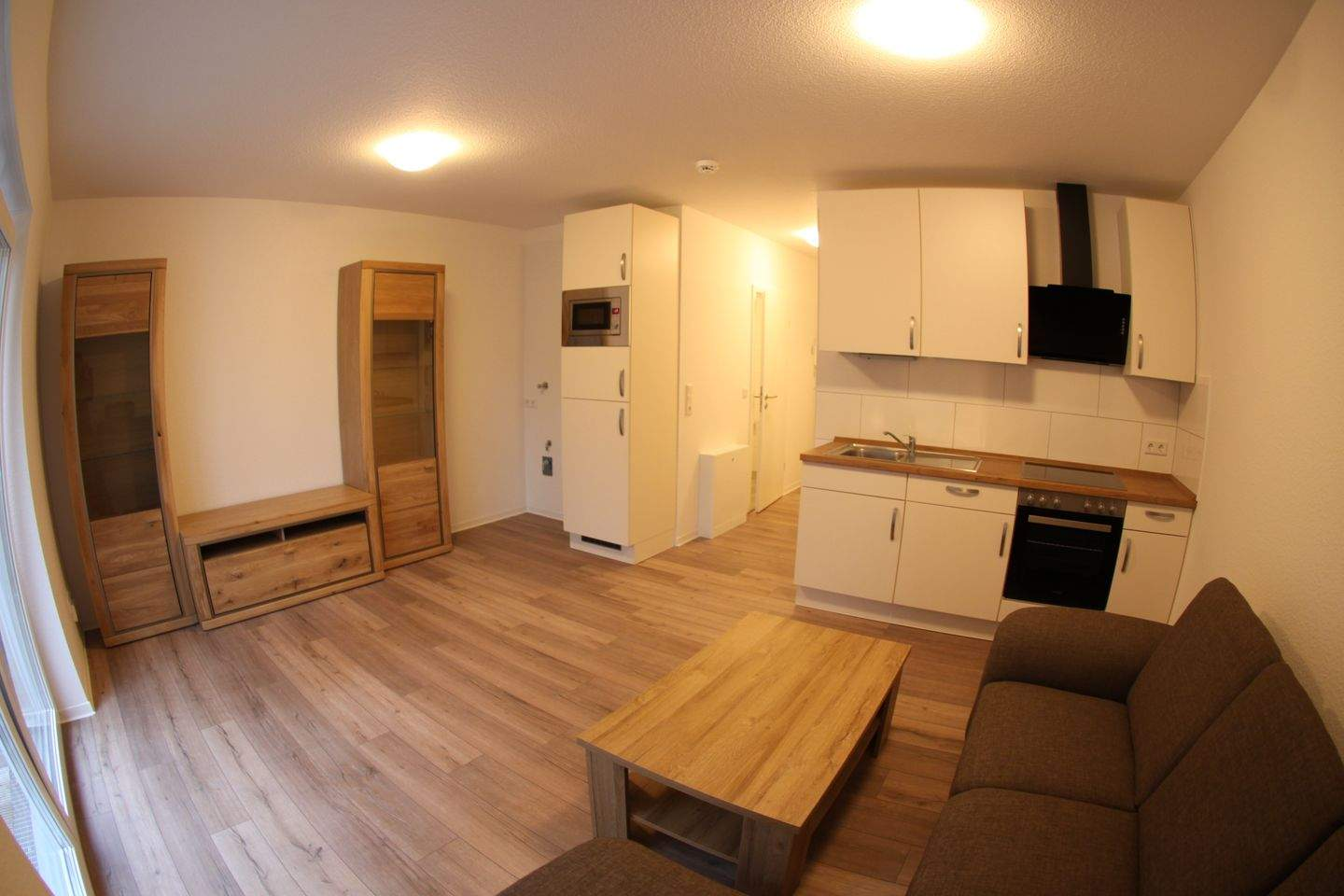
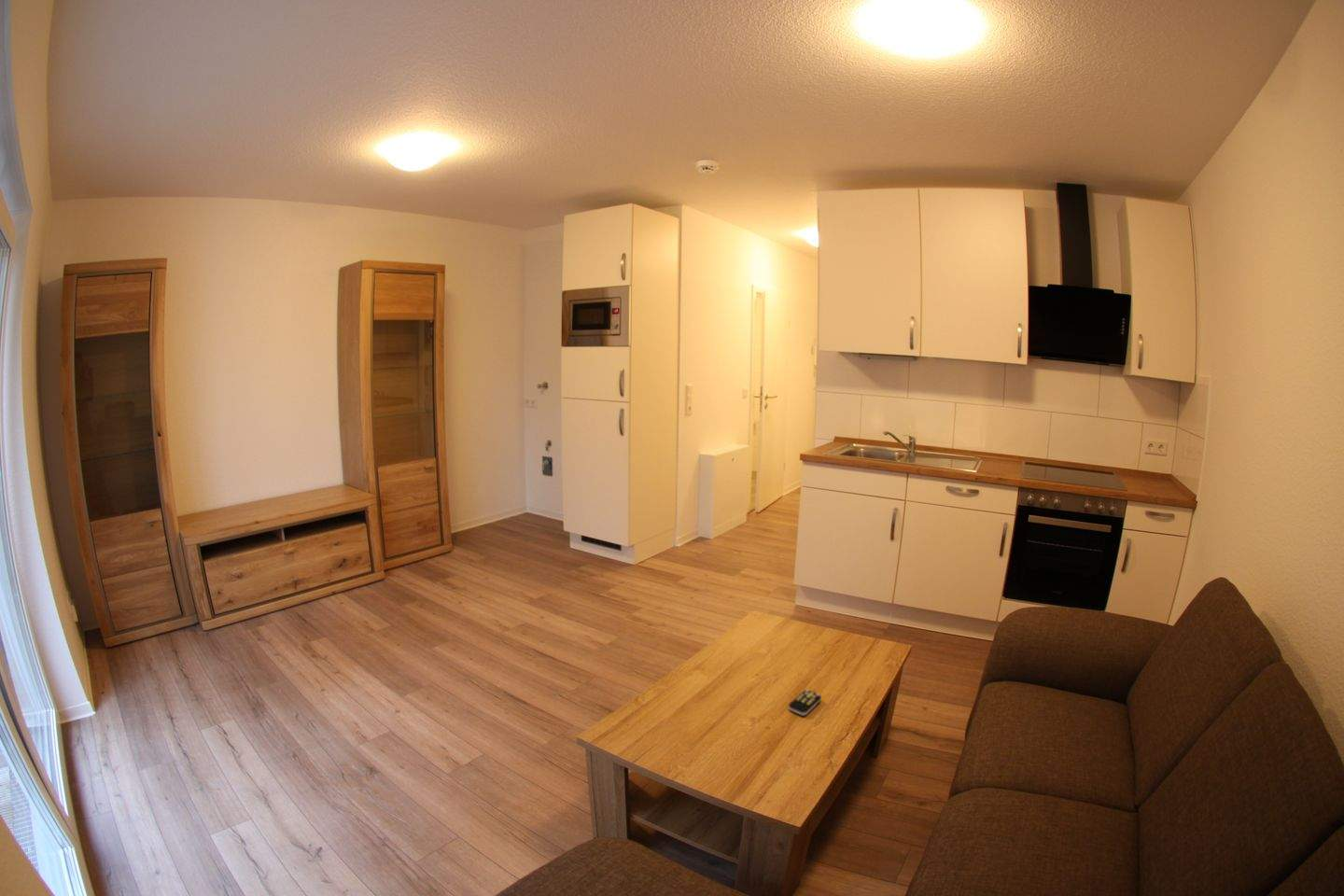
+ remote control (805, 702)
